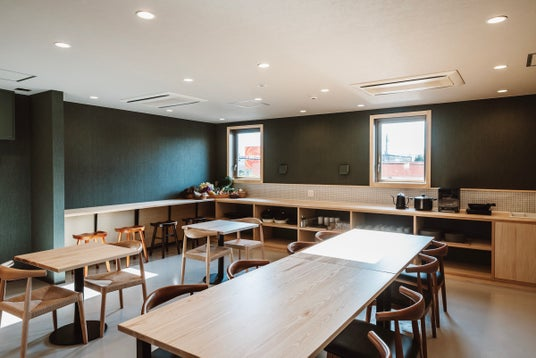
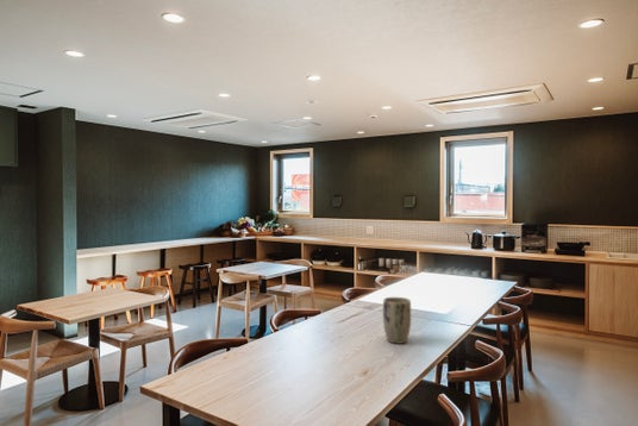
+ plant pot (396, 320)
